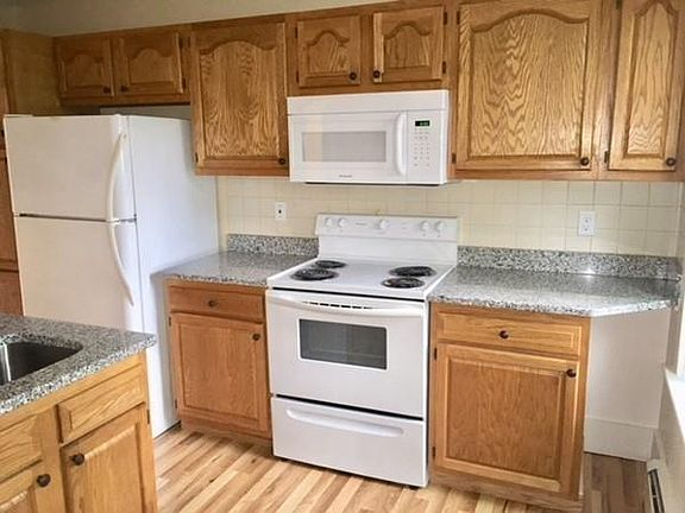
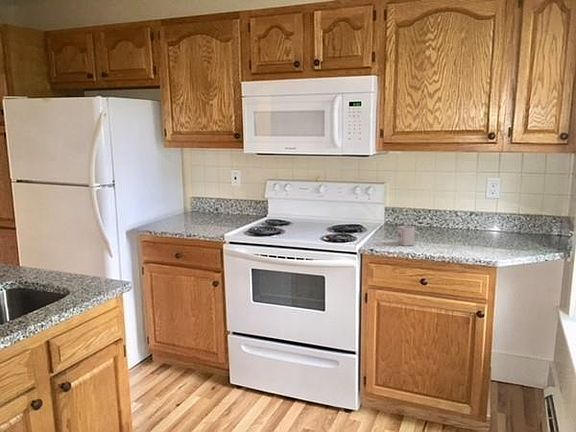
+ cup (408, 235)
